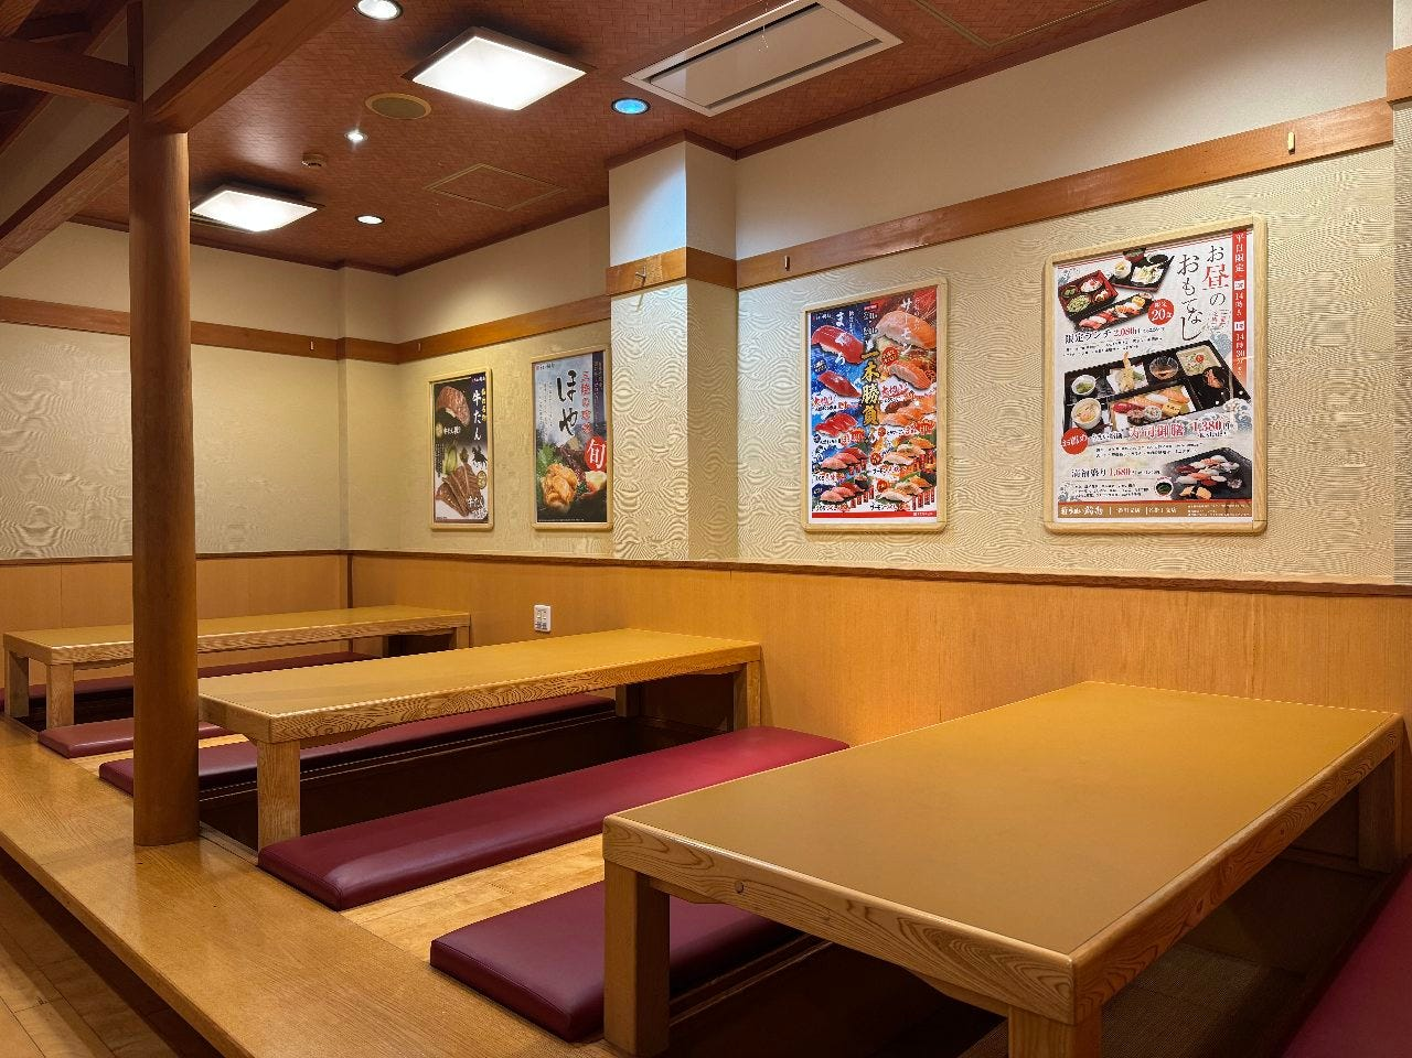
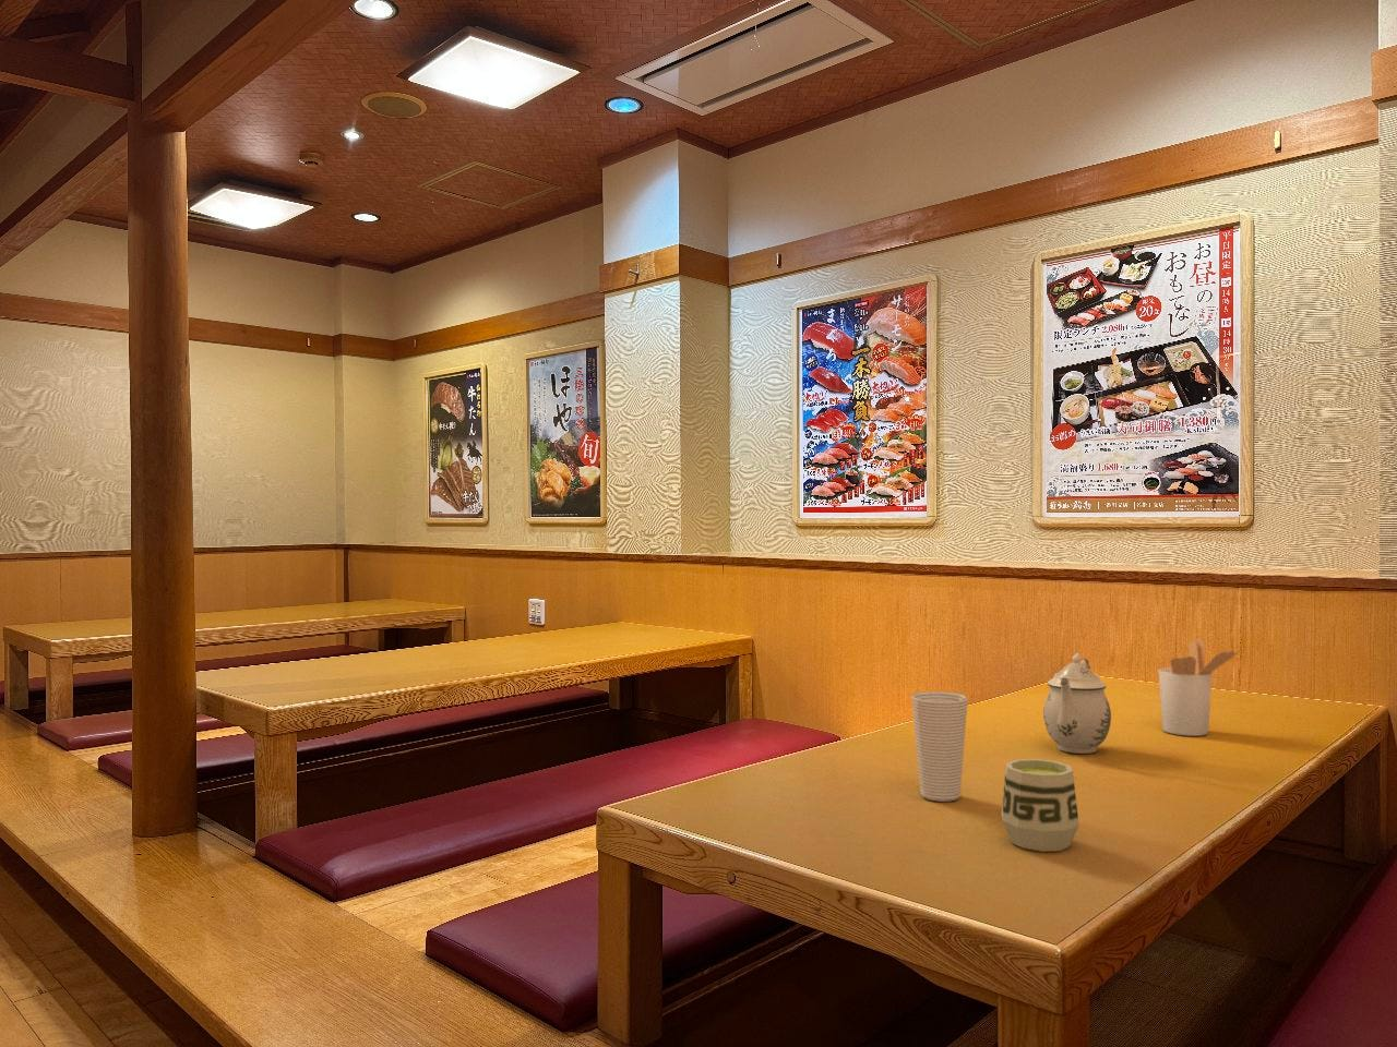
+ cup (939, 746)
+ utensil holder (1198, 687)
+ cup (1040, 804)
+ teapot (1076, 702)
